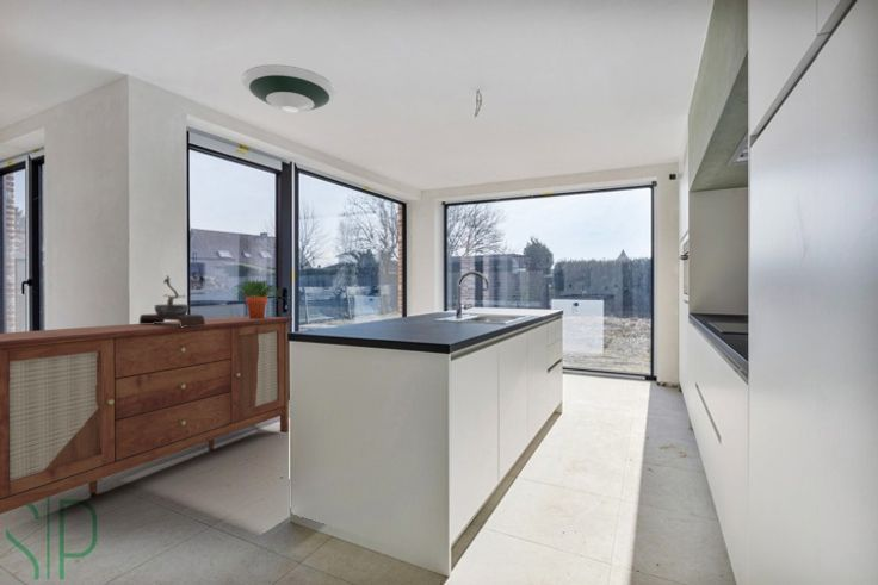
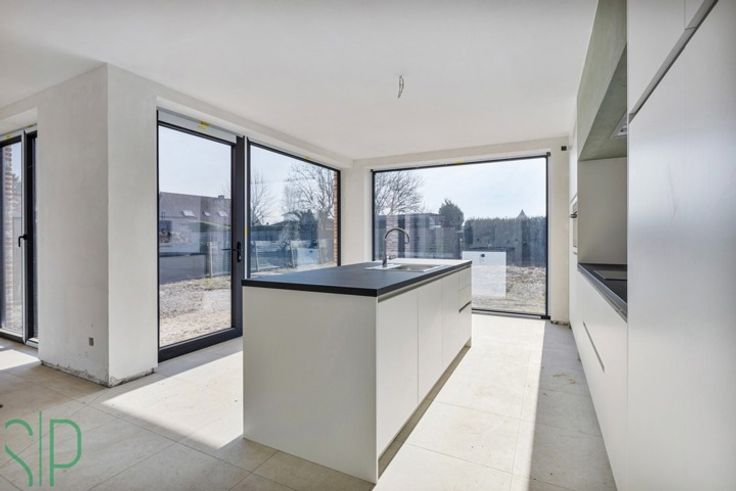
- bonsai tree (172, 299)
- sideboard (159, 397)
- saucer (290, 98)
- potted plant (256, 298)
